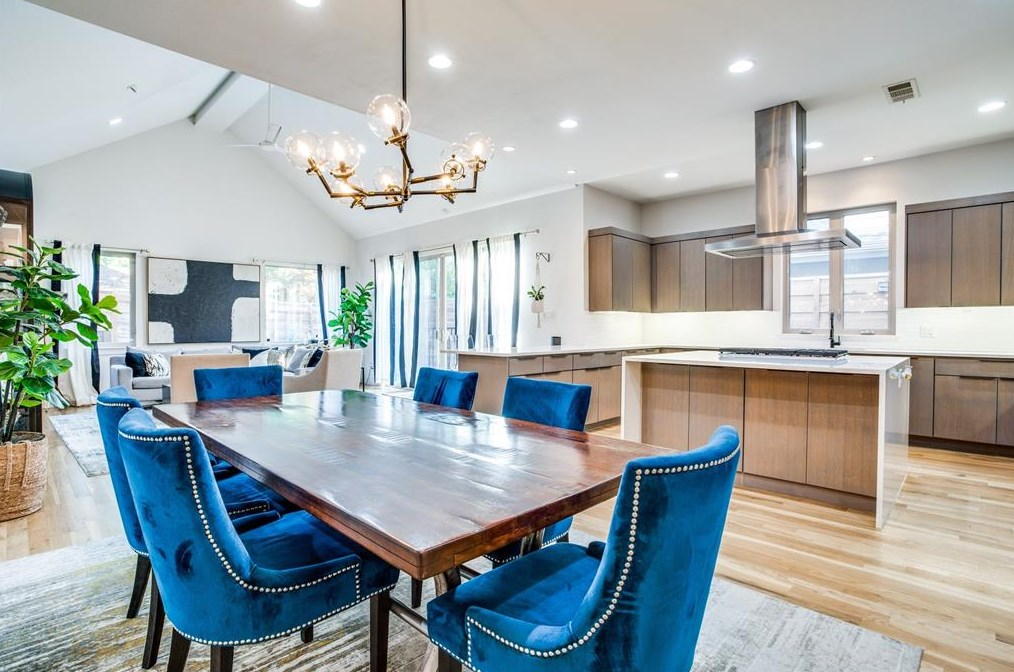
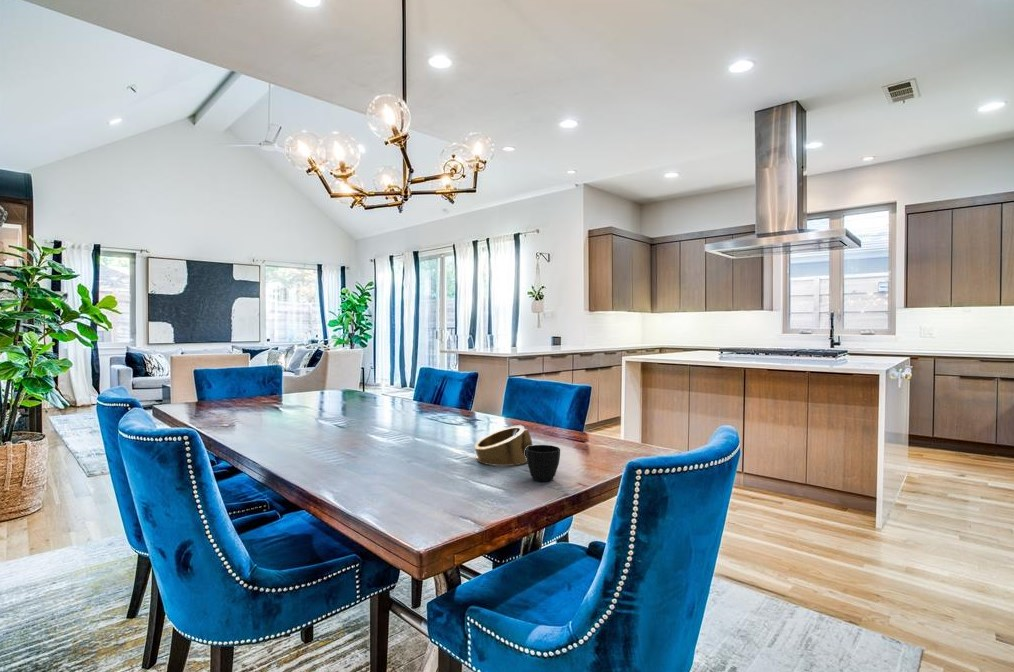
+ cup (542, 462)
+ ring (503, 443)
